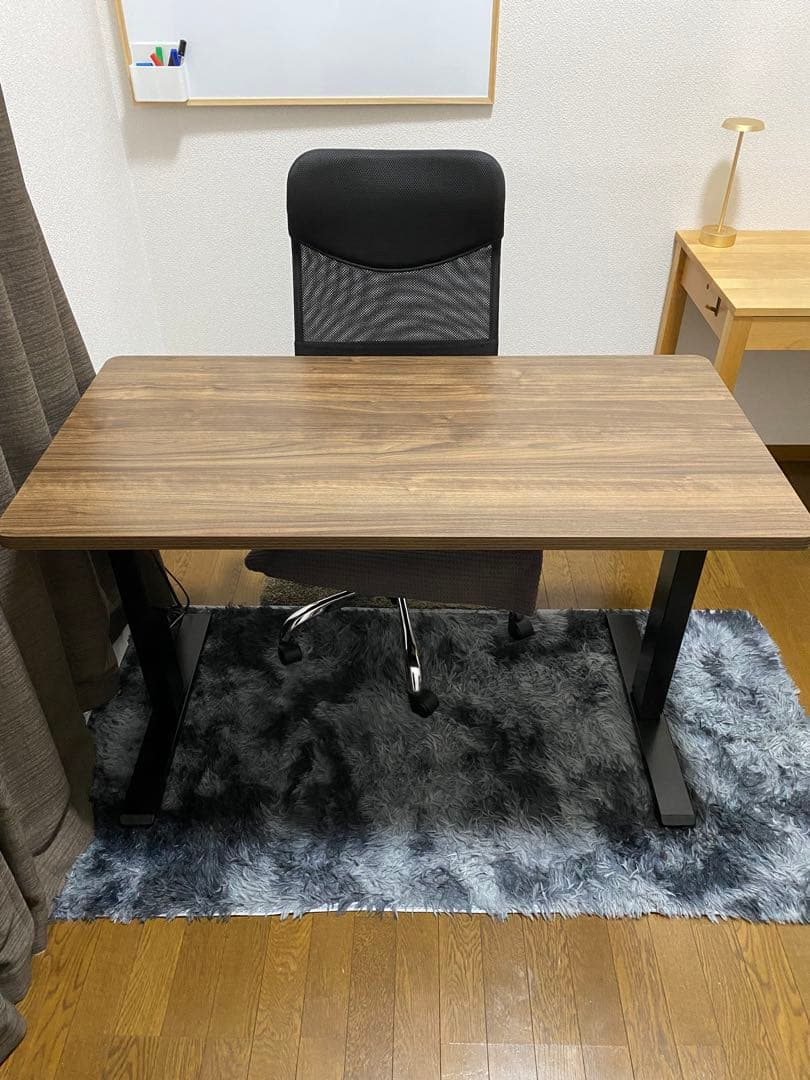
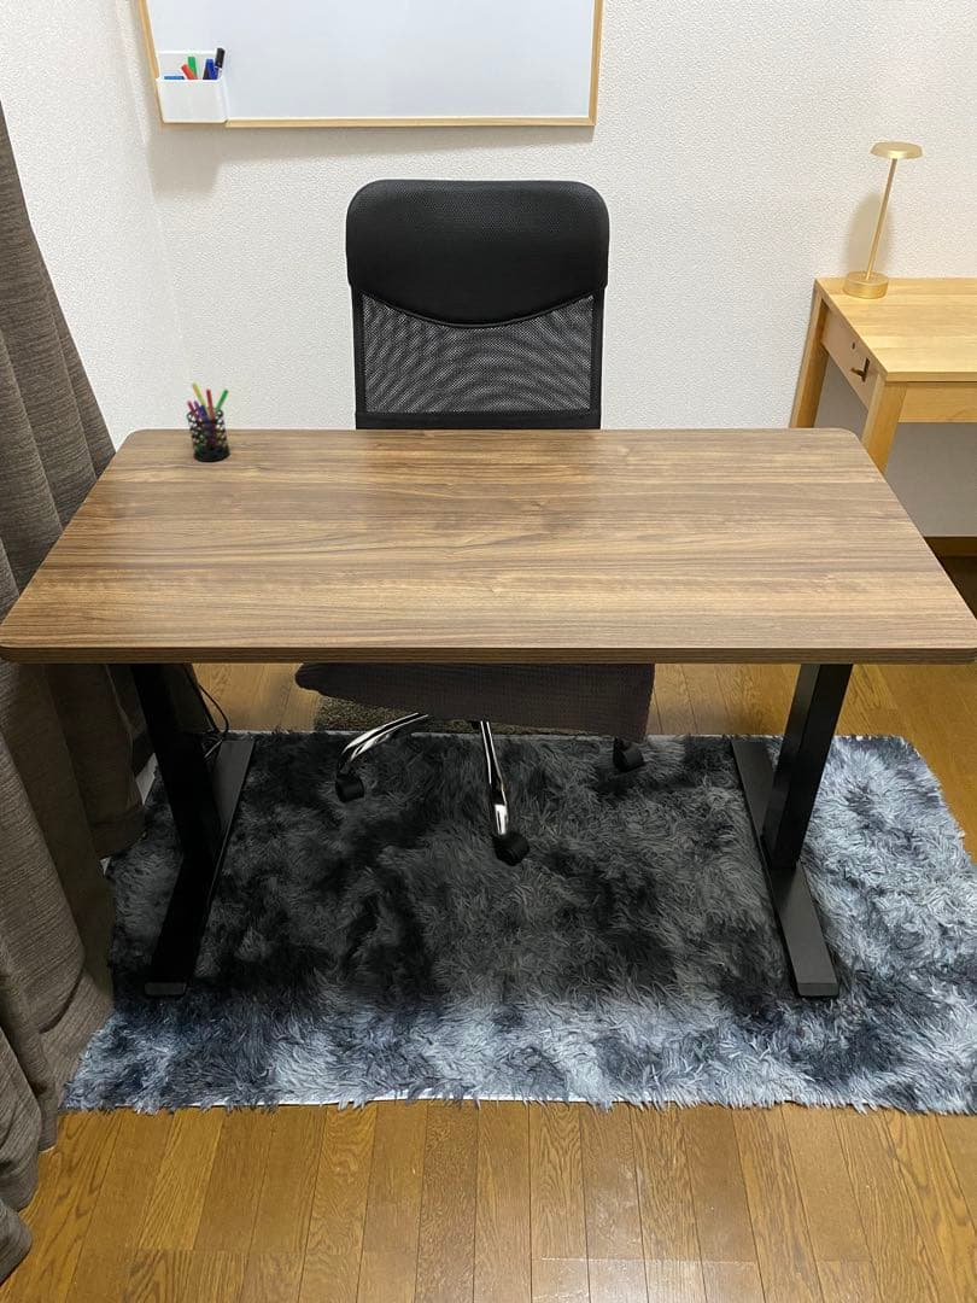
+ pen holder (210, 419)
